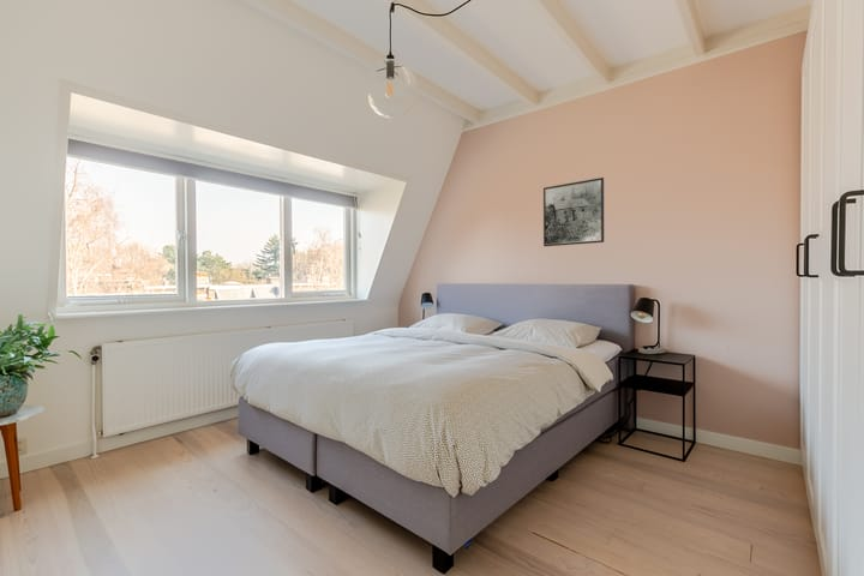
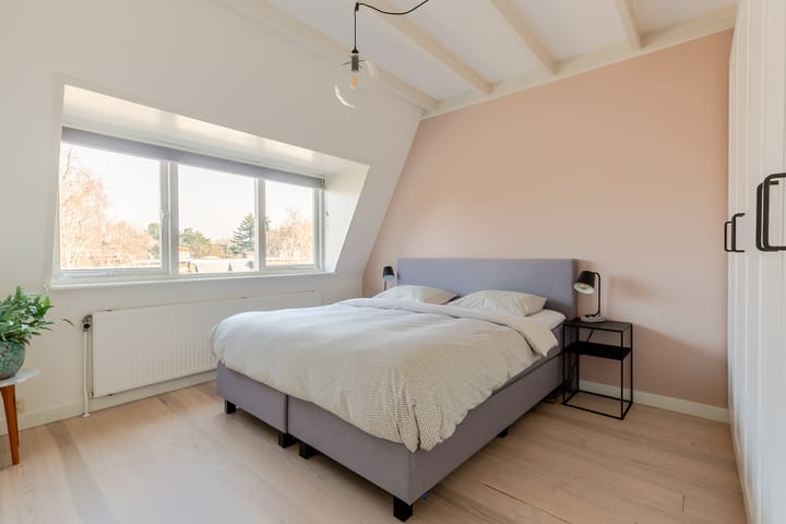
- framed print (571, 214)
